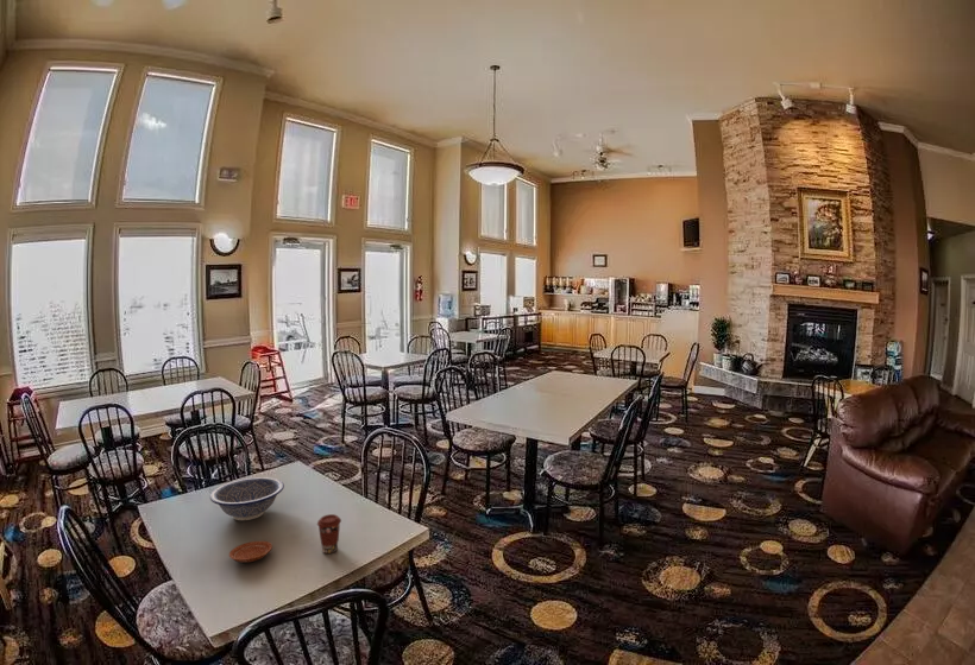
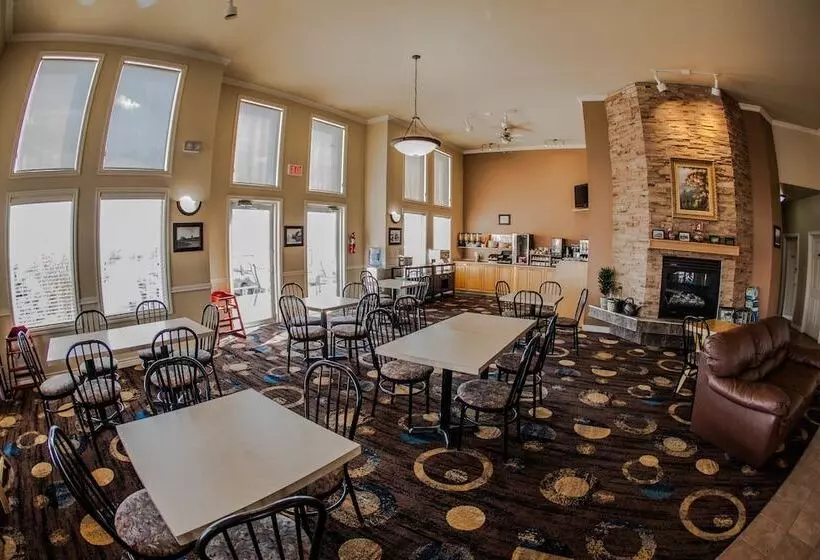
- coffee cup (329, 533)
- decorative bowl (249, 501)
- plate (251, 553)
